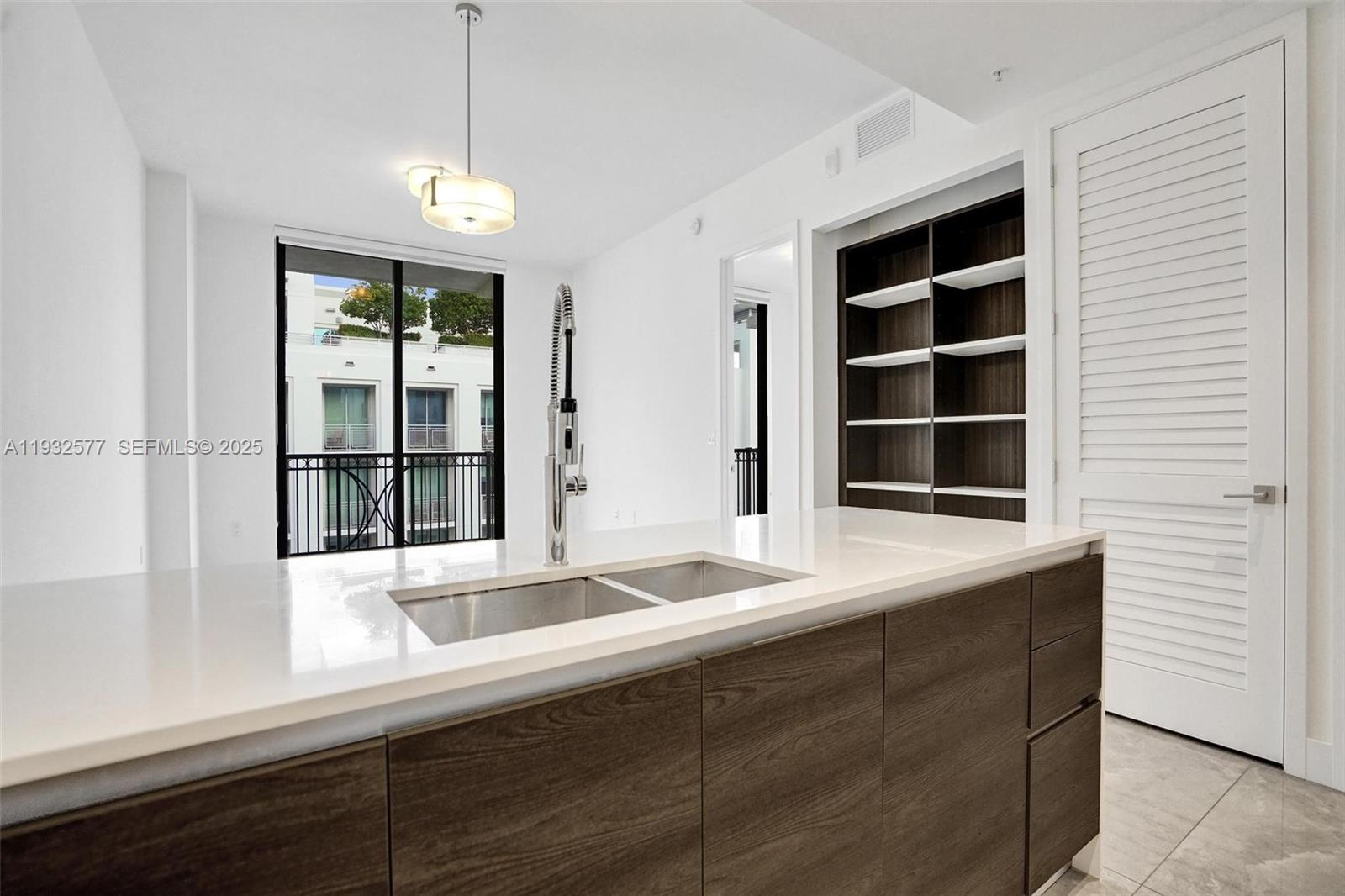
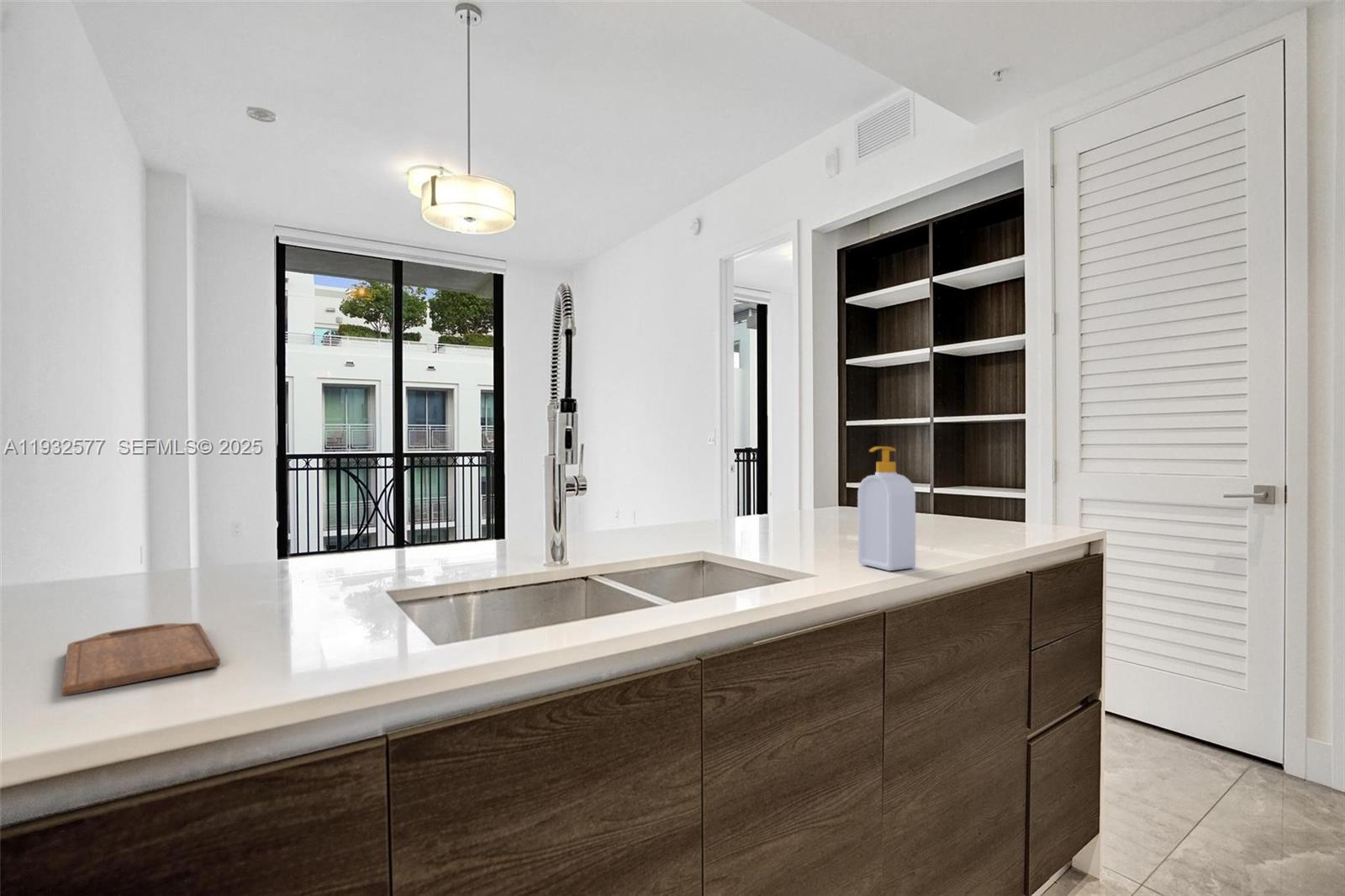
+ cutting board (140, 651)
+ soap bottle (884, 506)
+ smoke detector (261, 116)
